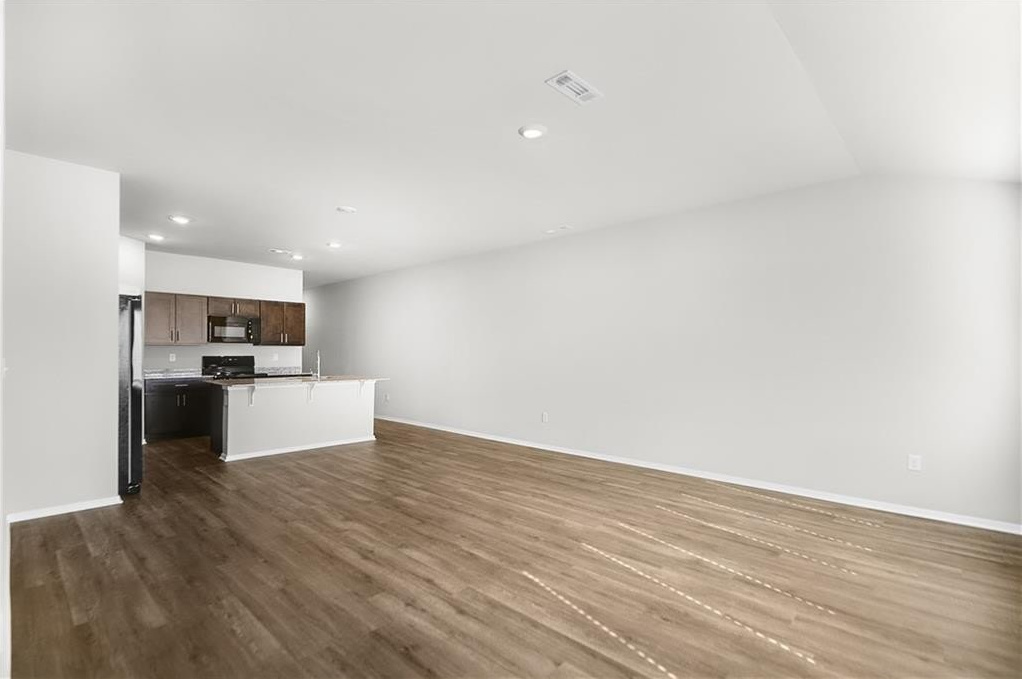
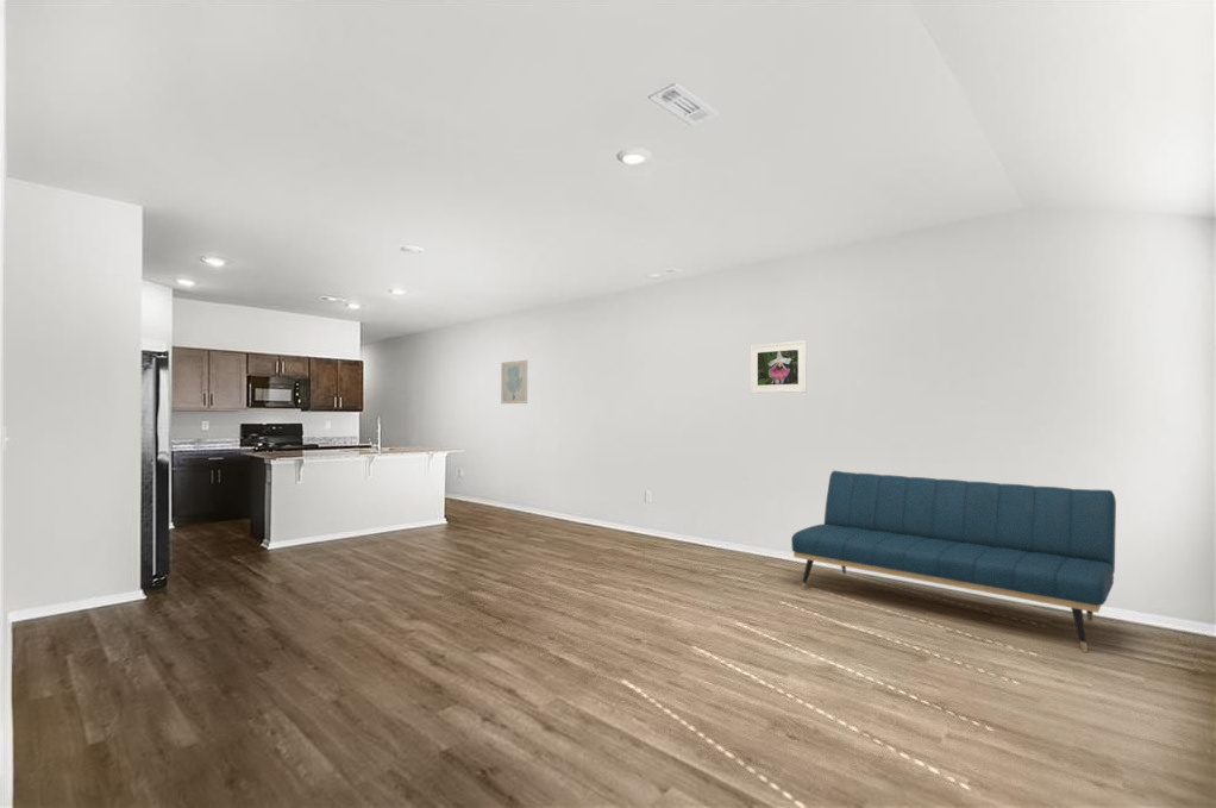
+ wall art (514, 382)
+ sofa (939, 543)
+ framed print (777, 368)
